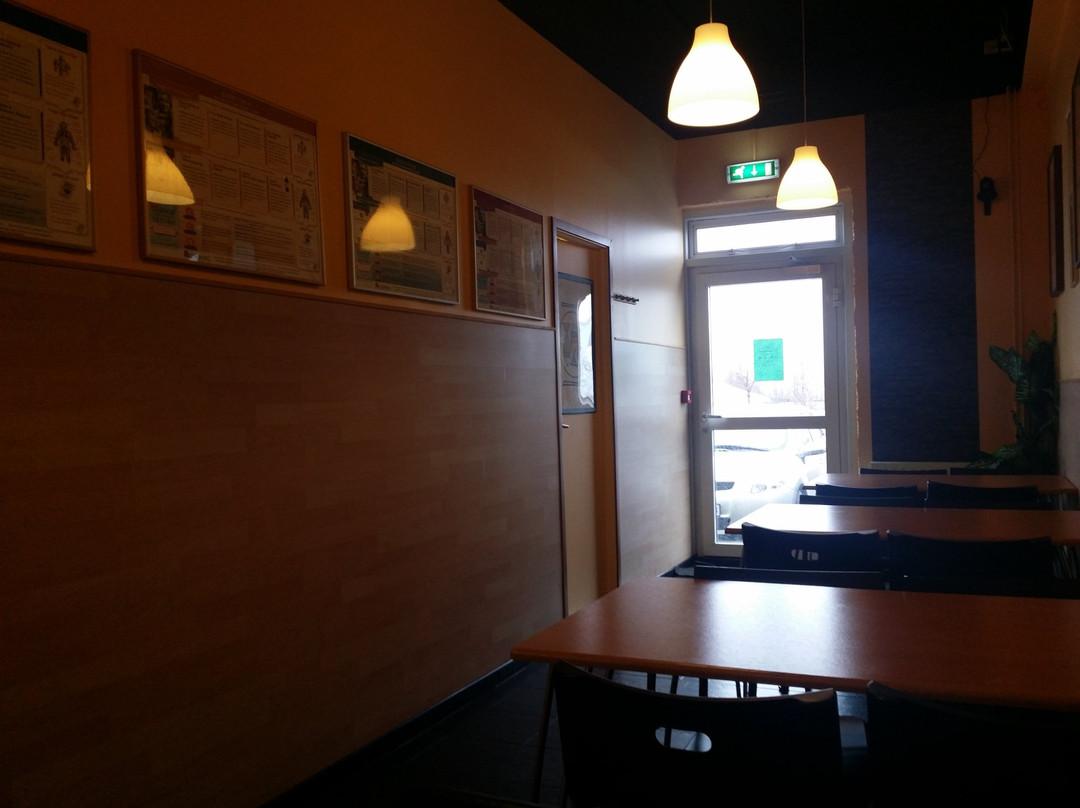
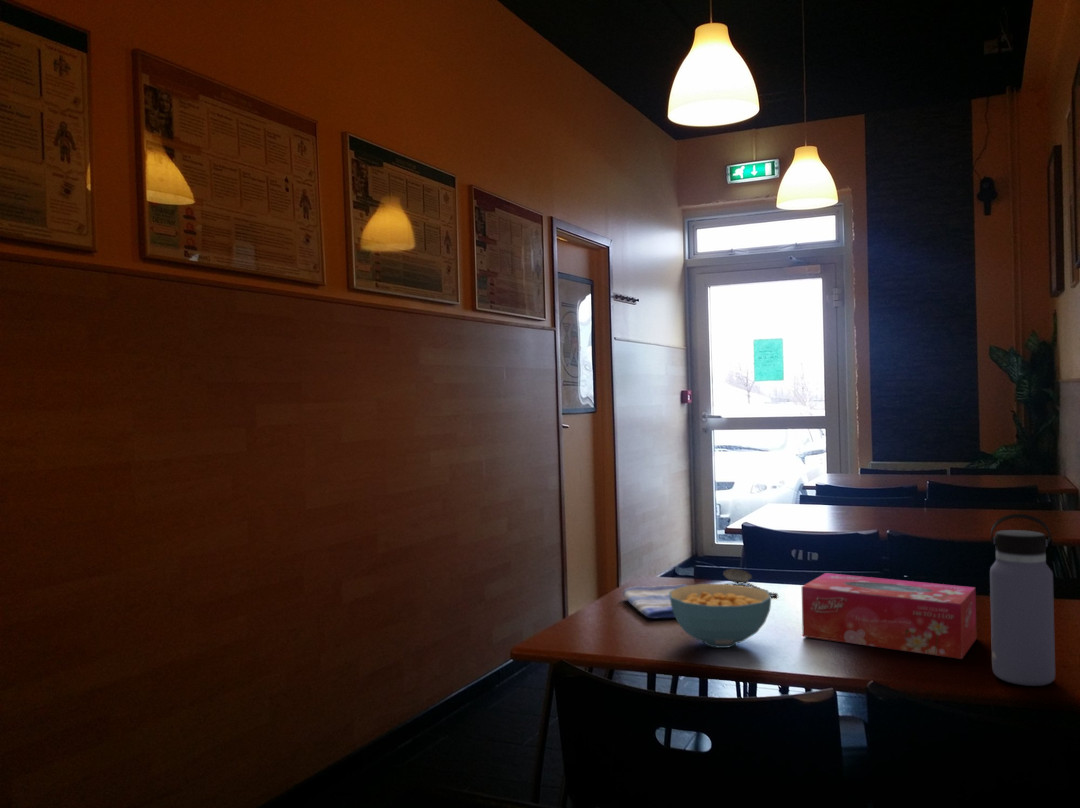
+ tissue box (887, 612)
+ dish towel (668, 600)
+ water bottle (1021, 595)
+ spoon (751, 584)
+ cereal bowl (719, 618)
